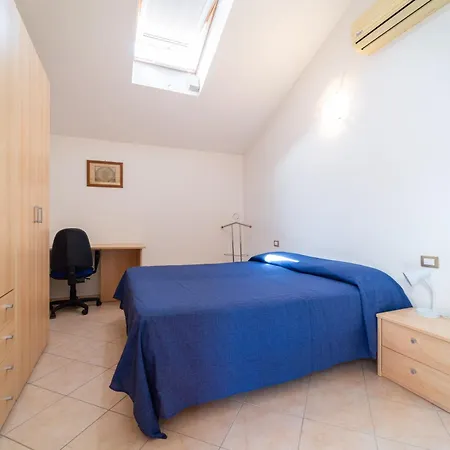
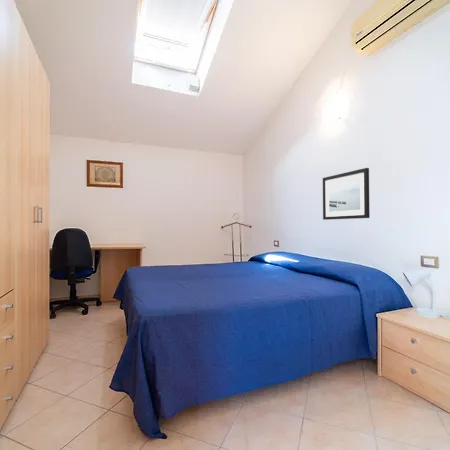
+ wall art (343, 196)
